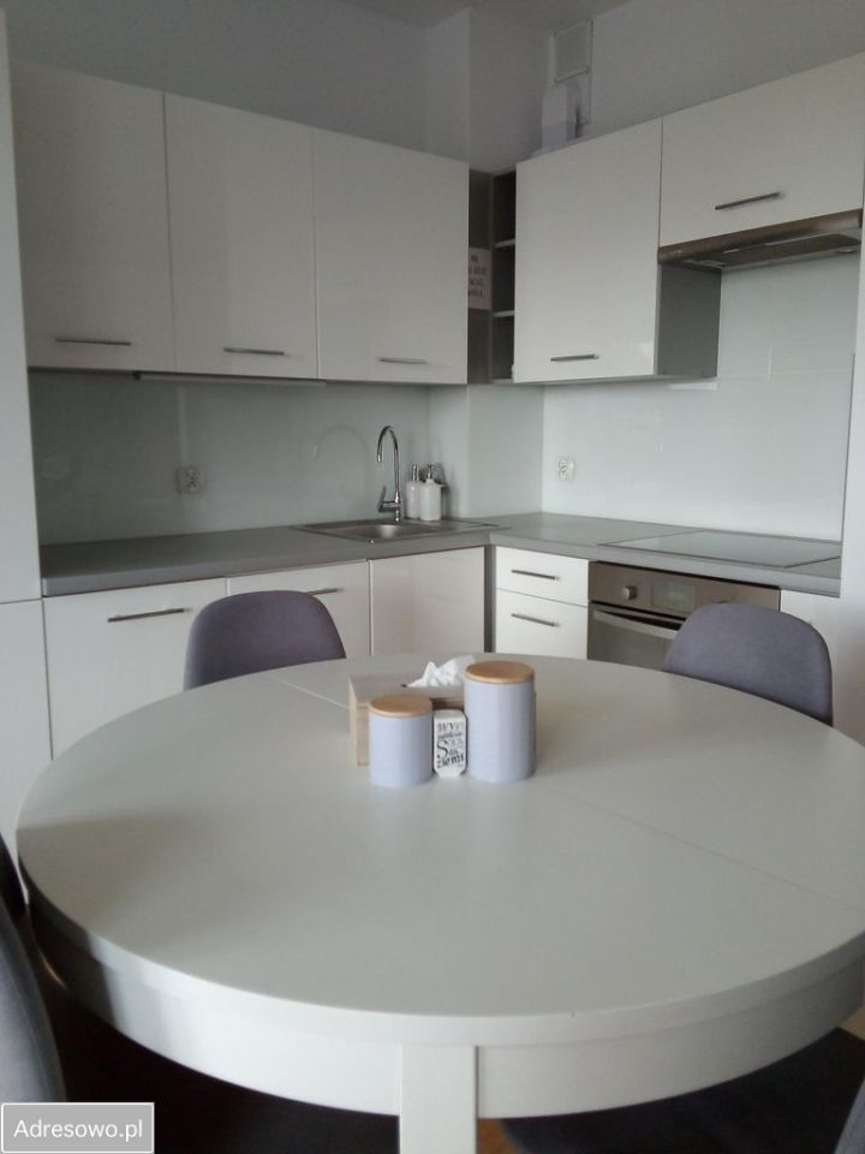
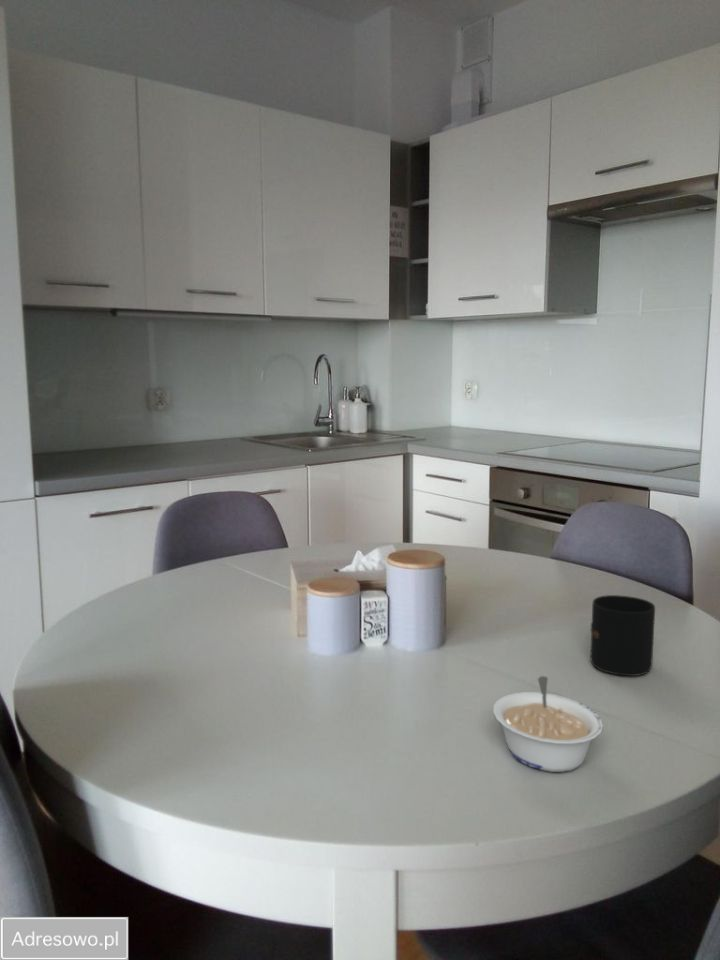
+ legume (543, 728)
+ mug (625, 632)
